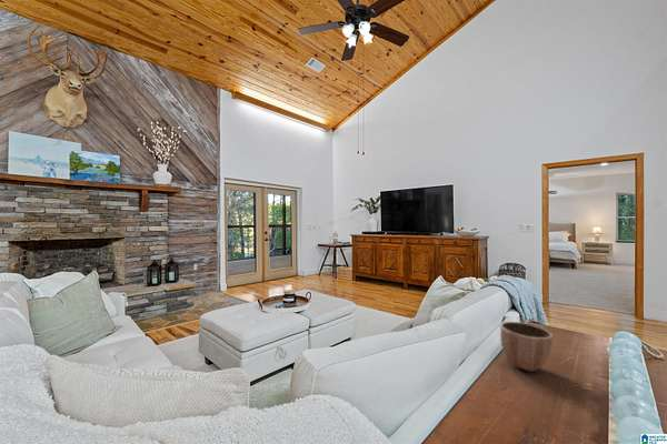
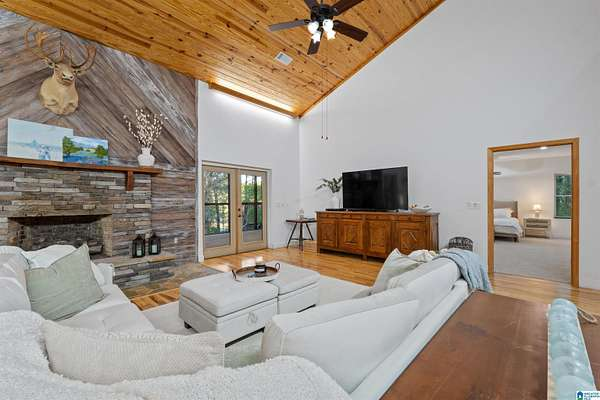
- decorative bowl (525, 347)
